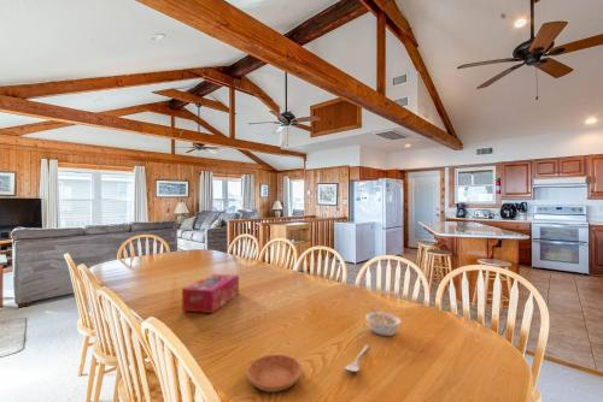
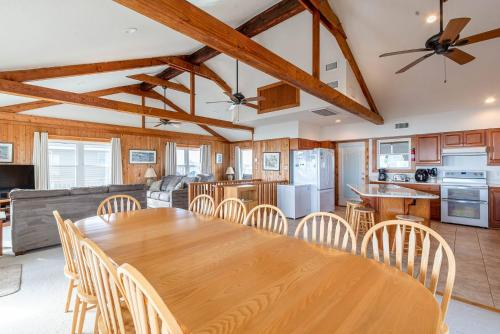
- legume (381, 323)
- spoon (358, 356)
- tissue box (212, 291)
- saucer (274, 373)
